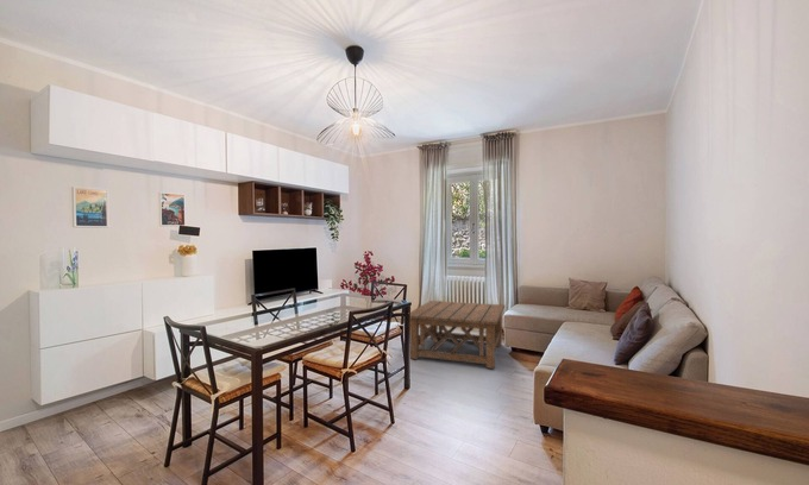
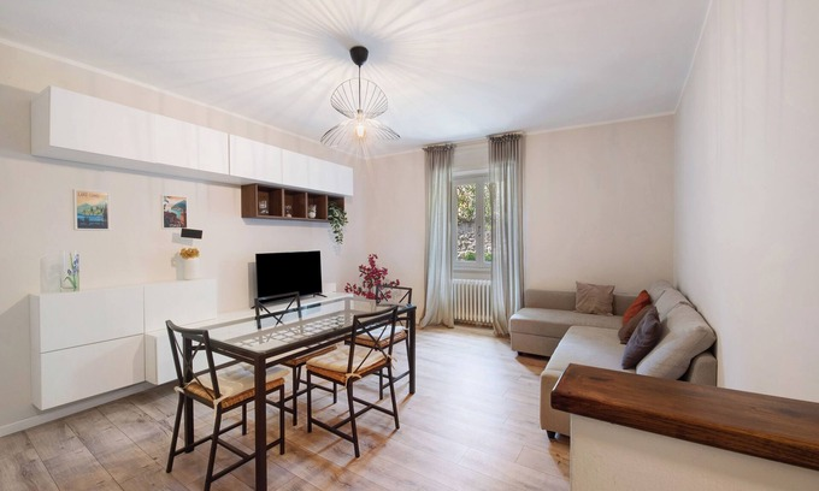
- coffee table (458, 333)
